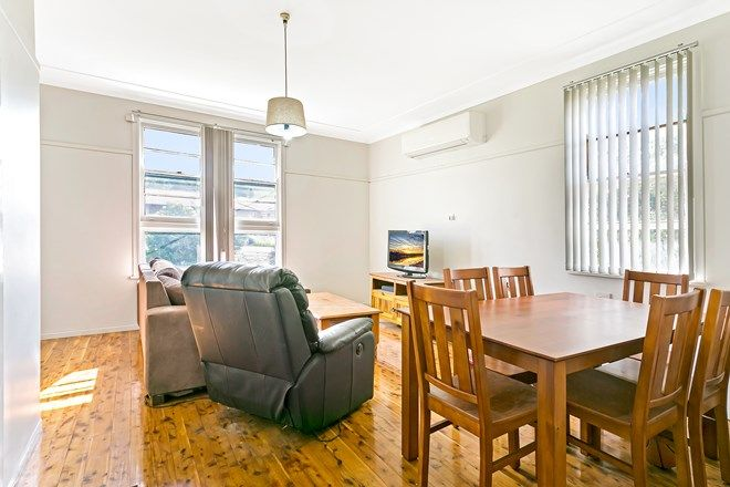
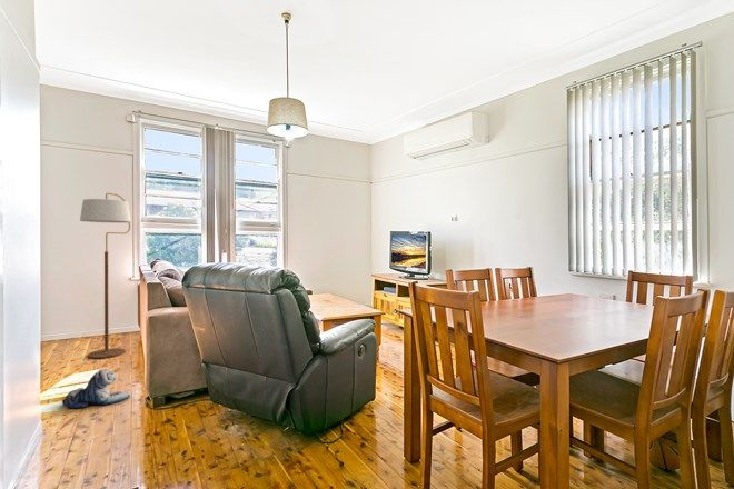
+ plush toy (97, 385)
+ floor lamp (107, 272)
